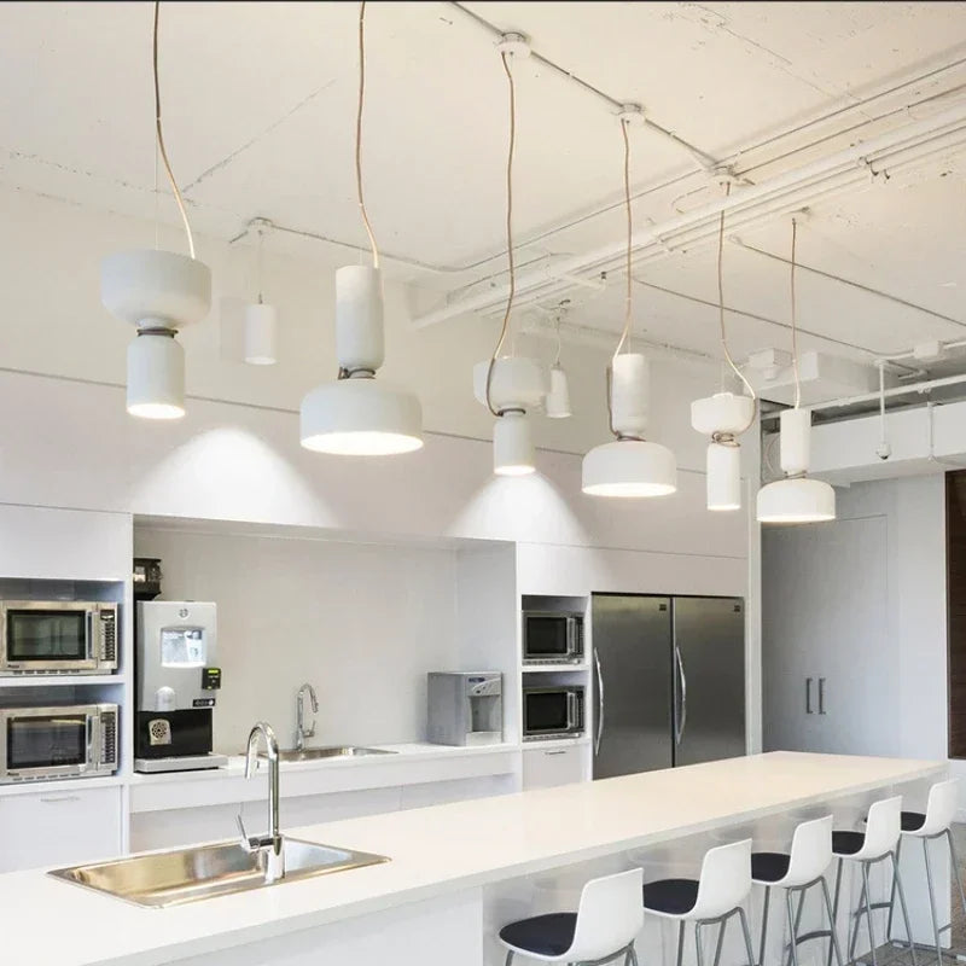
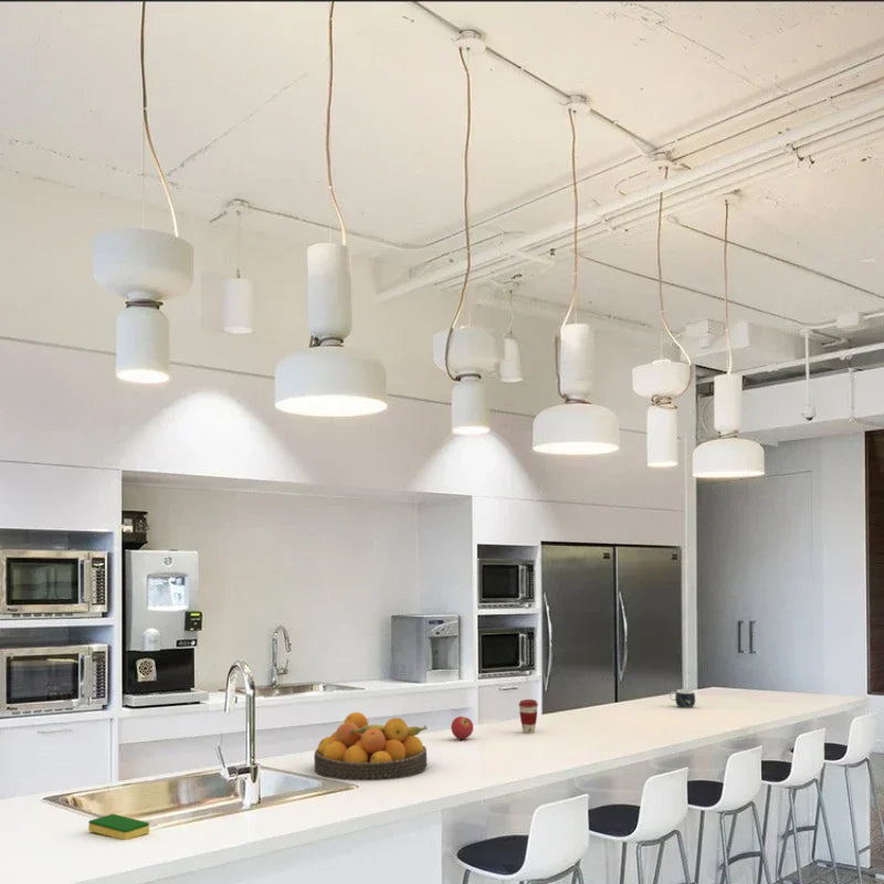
+ mug (682, 698)
+ fruit (462, 727)
+ dish sponge (118, 827)
+ fruit bowl (370, 743)
+ coffee cup (528, 716)
